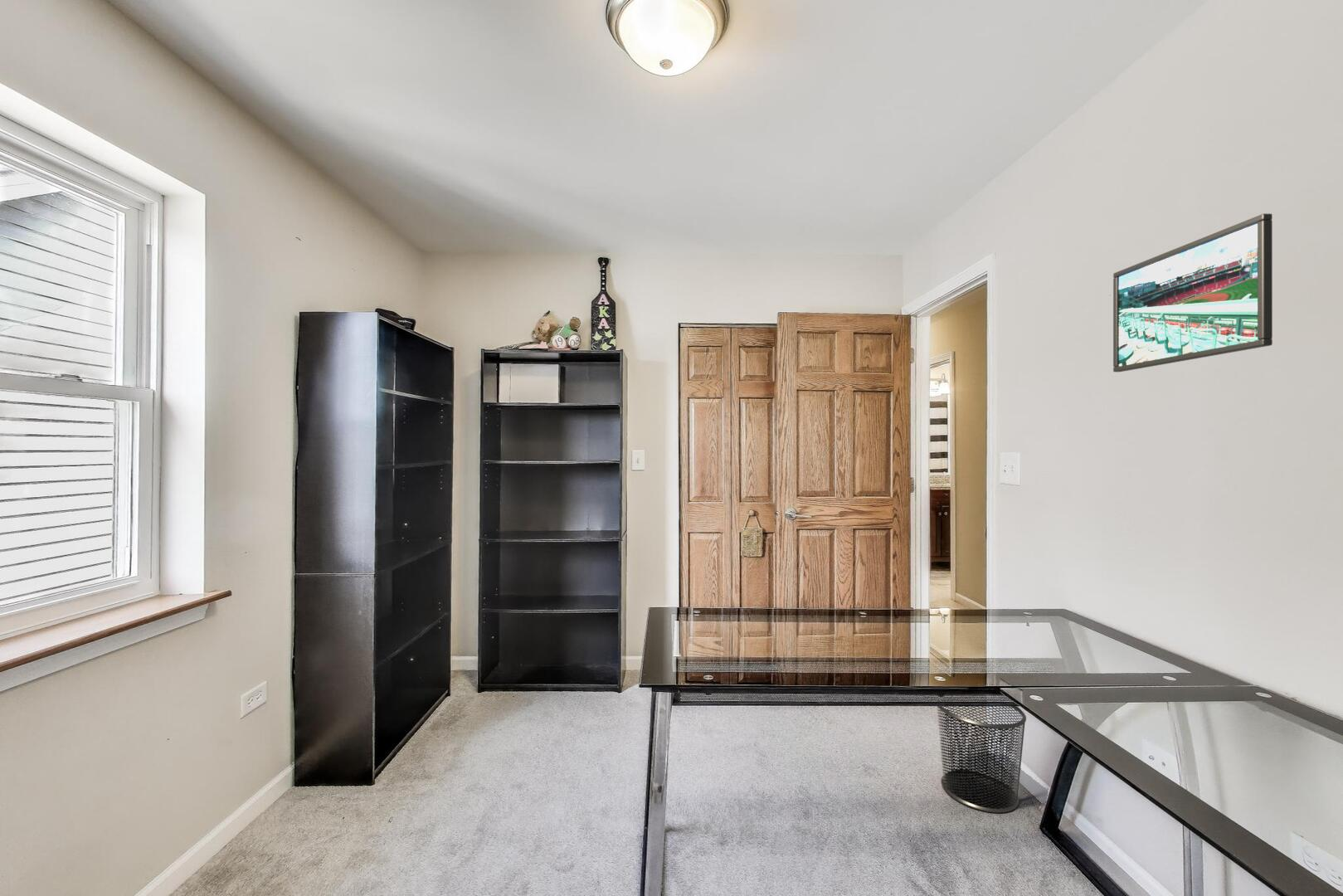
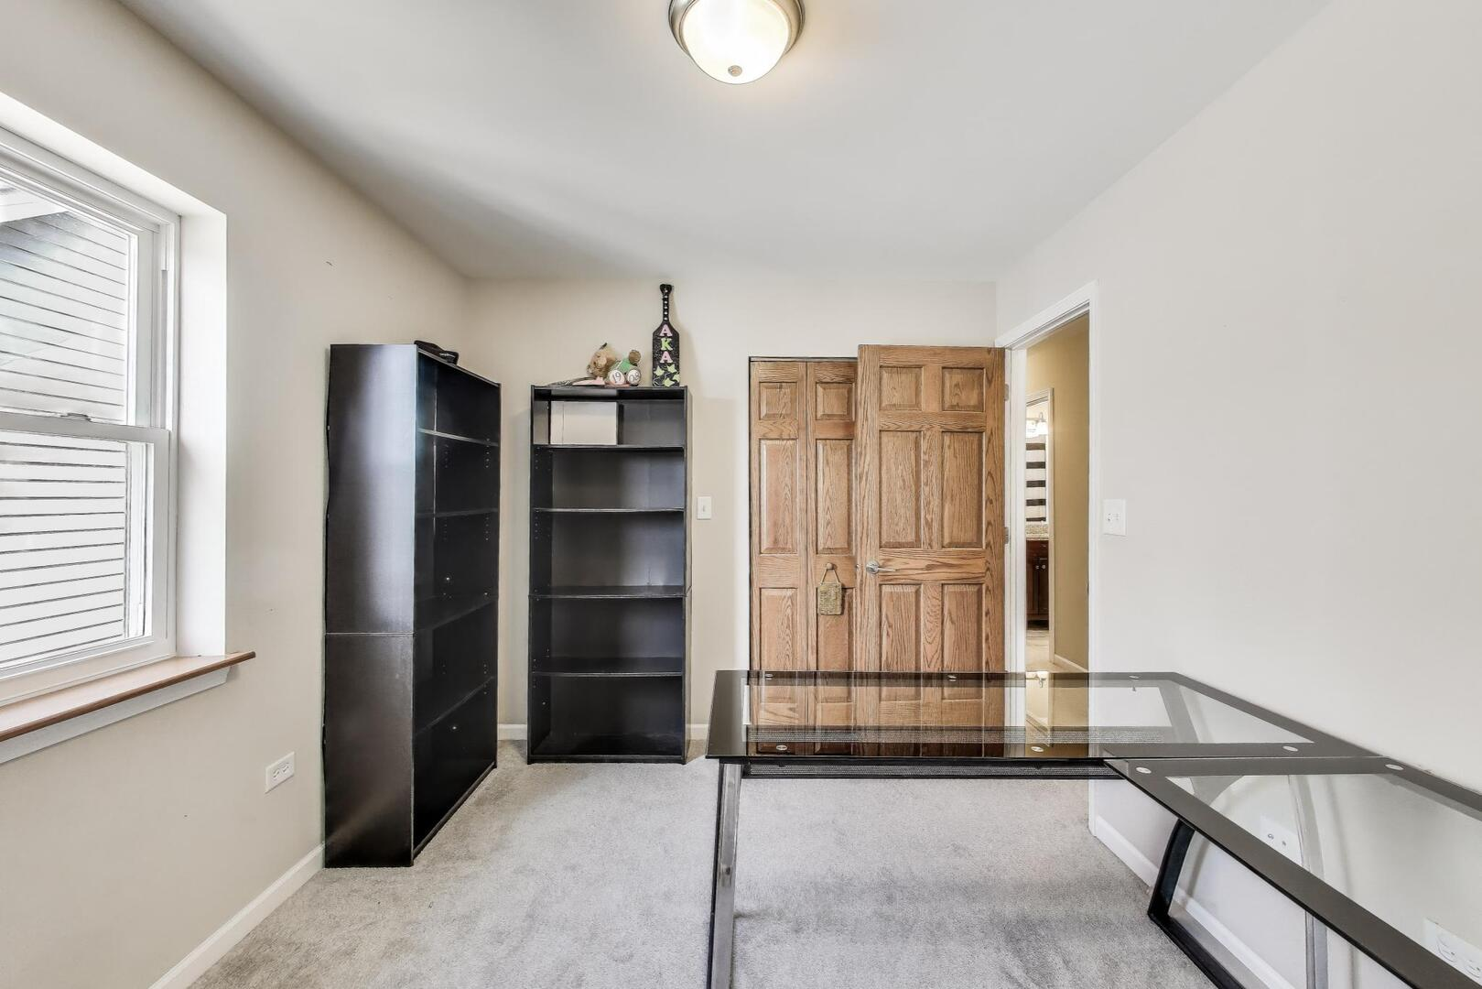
- waste bin (979, 748)
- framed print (1181, 304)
